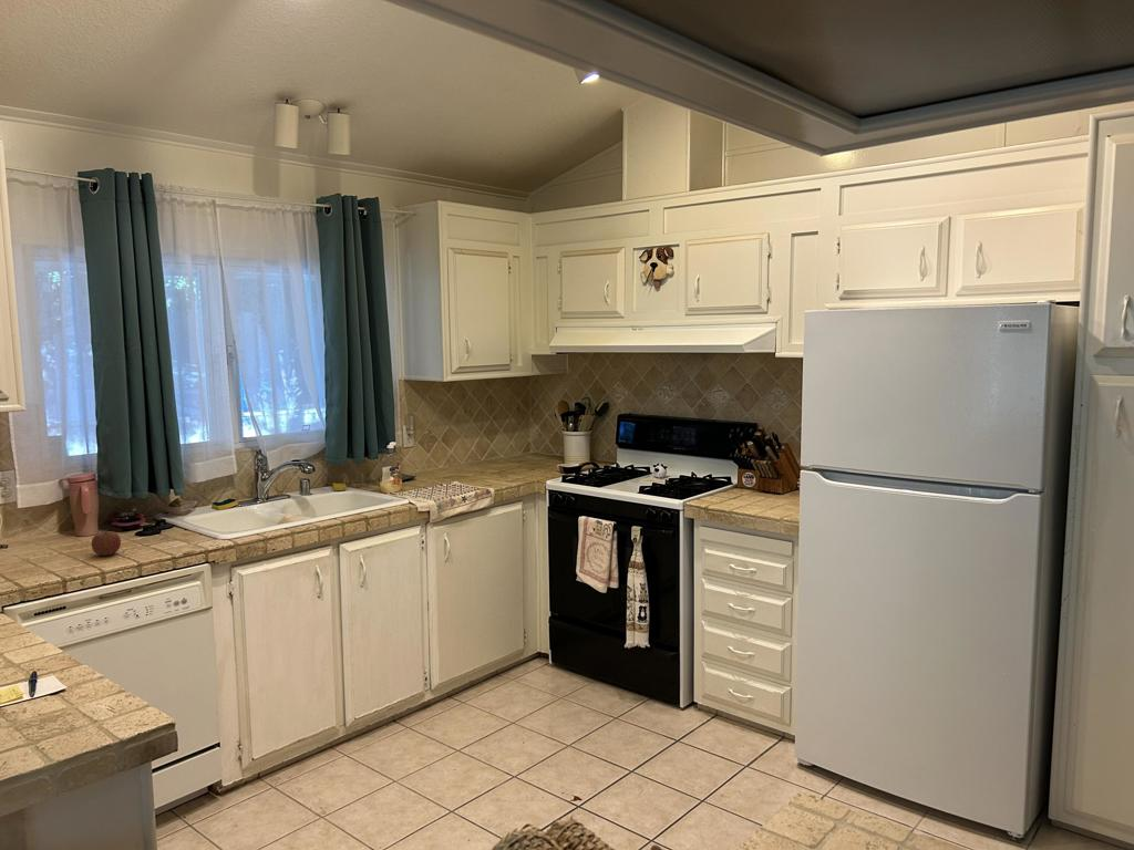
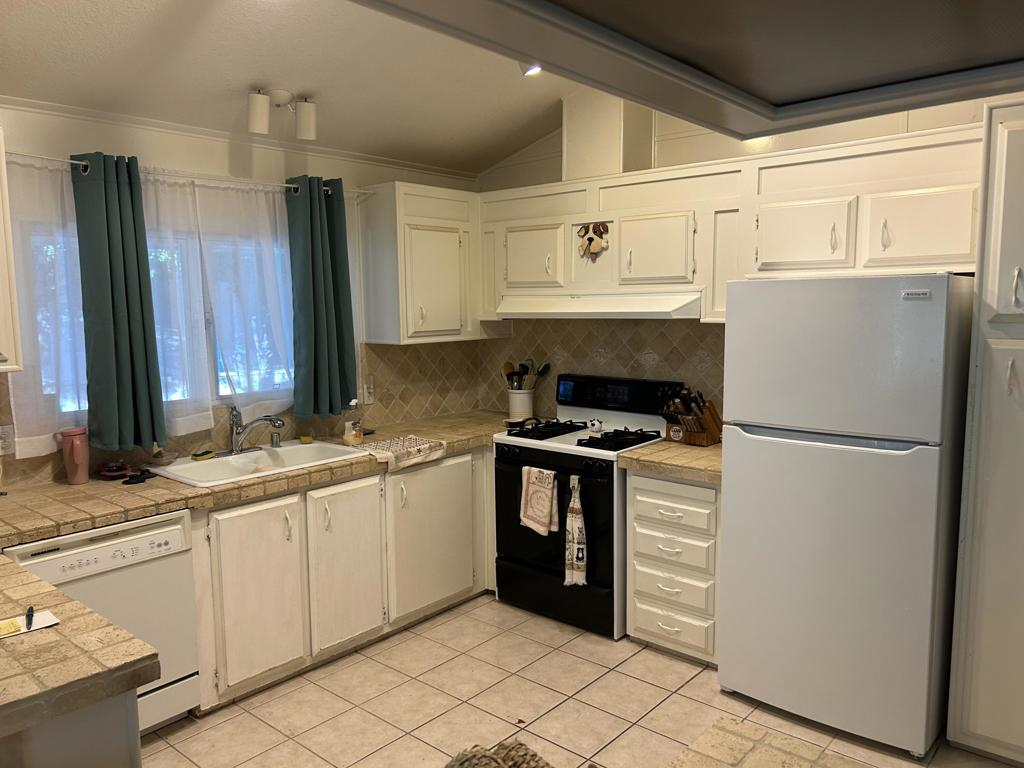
- apple (105, 542)
